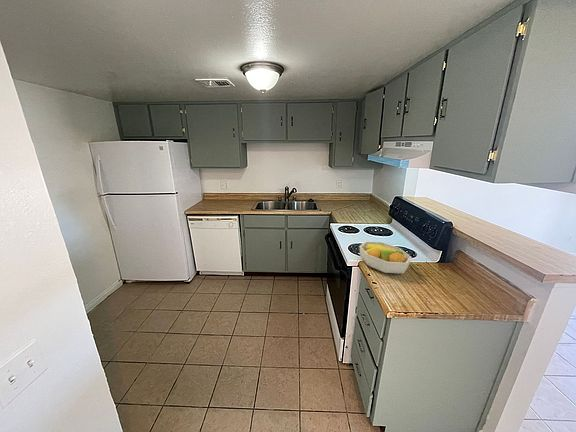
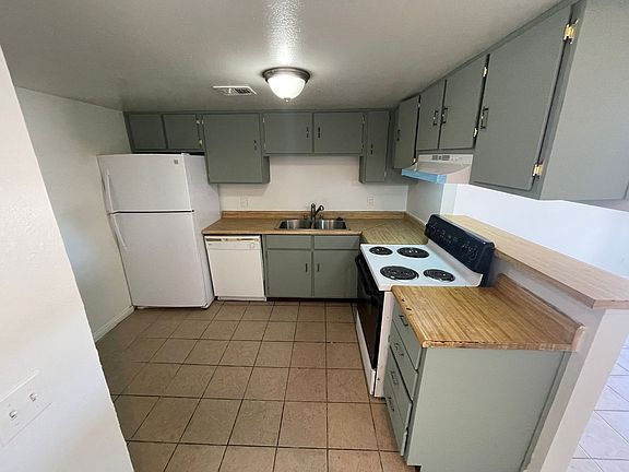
- fruit bowl (383, 254)
